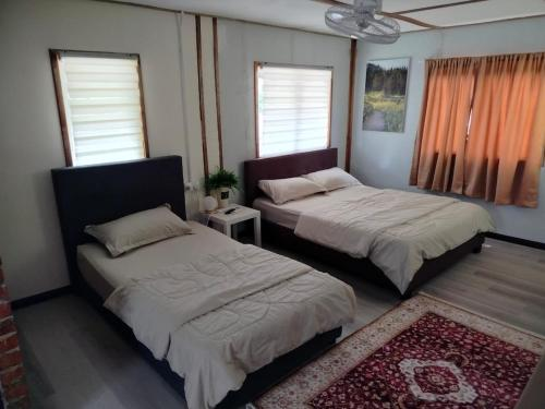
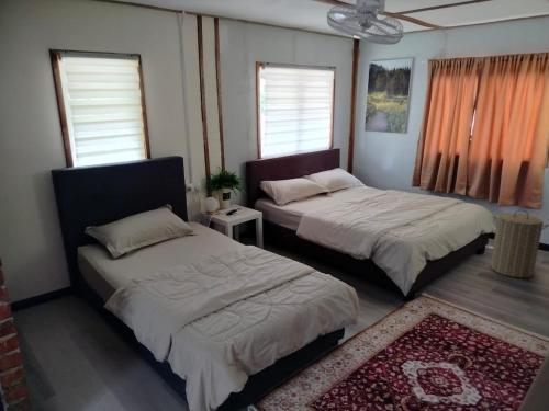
+ laundry hamper (516, 240)
